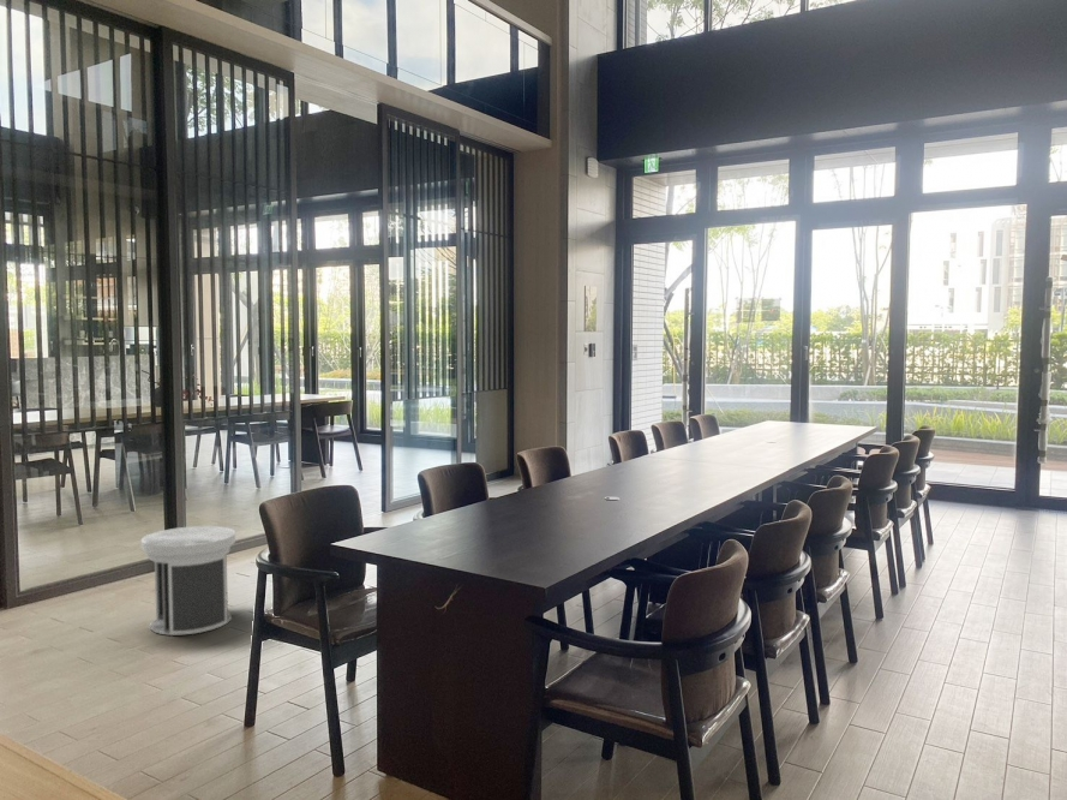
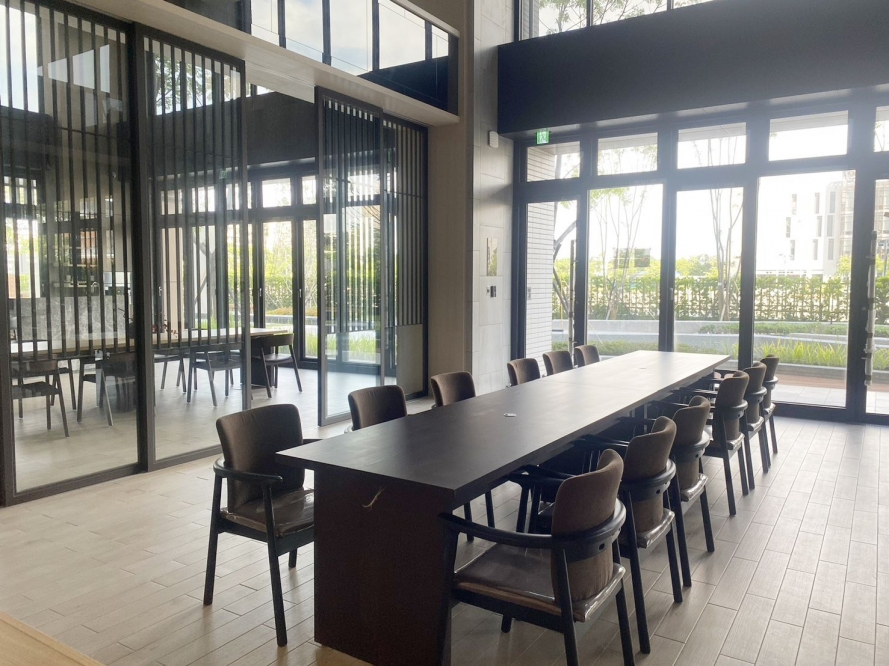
- revolving door (190, 578)
